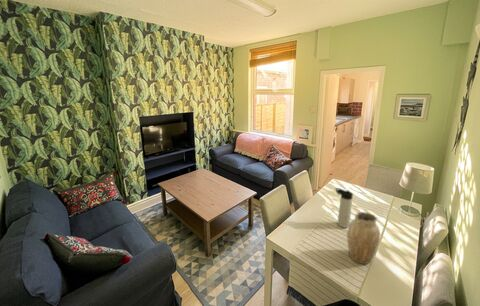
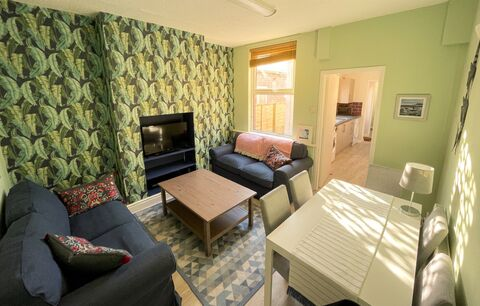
- thermos bottle (342, 207)
- vase (362, 237)
